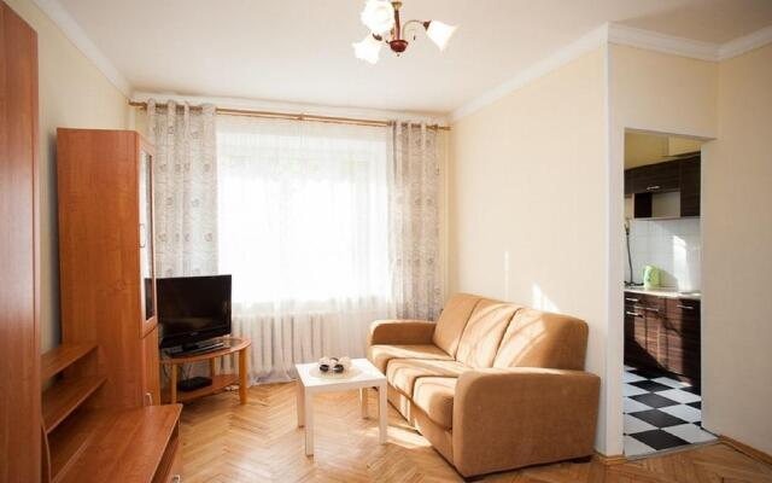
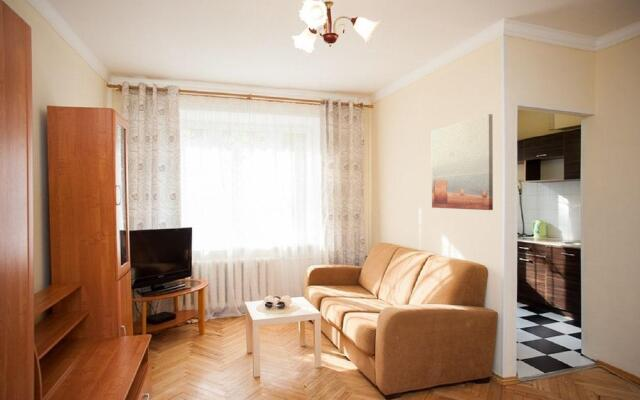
+ wall art (459, 166)
